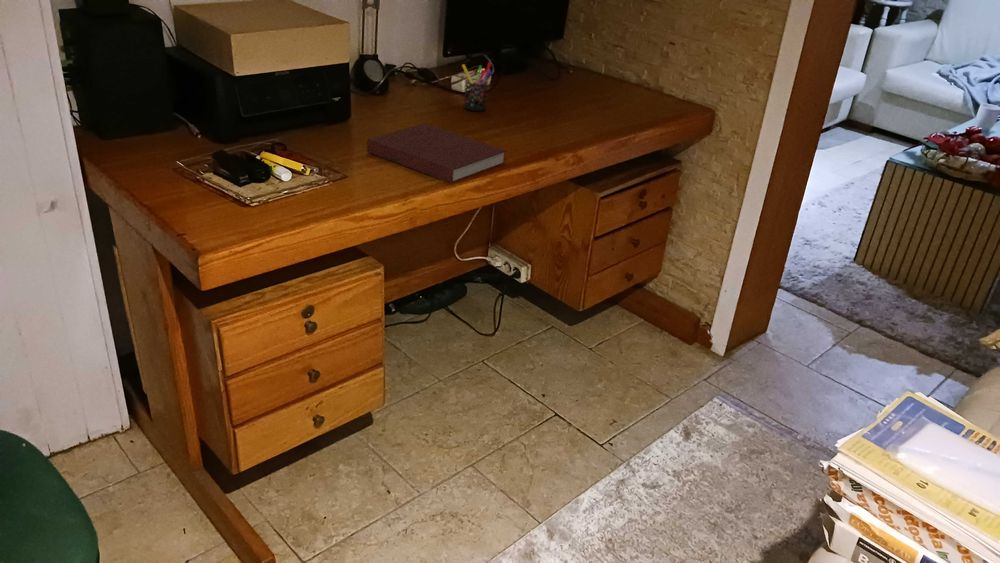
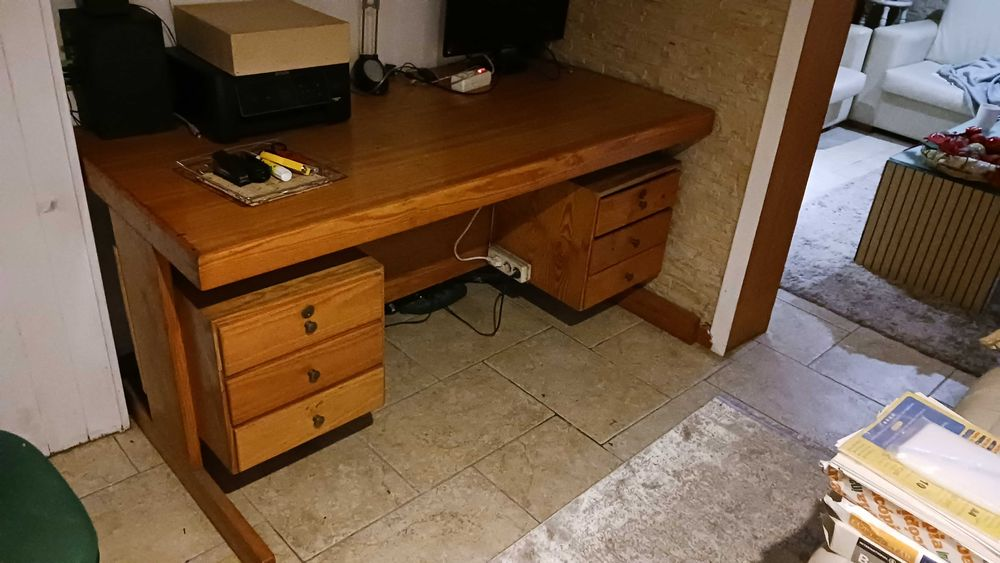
- pen holder (478, 84)
- notebook (436, 151)
